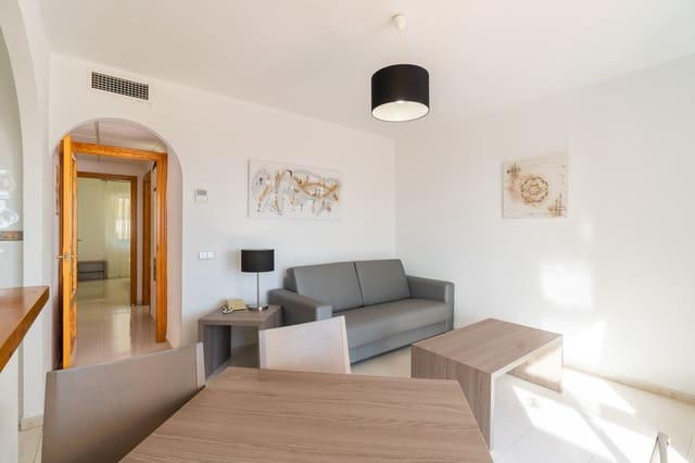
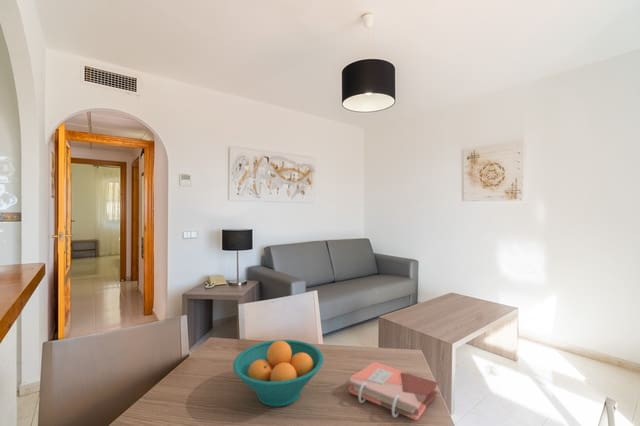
+ phonebook (393, 385)
+ fruit bowl (279, 368)
